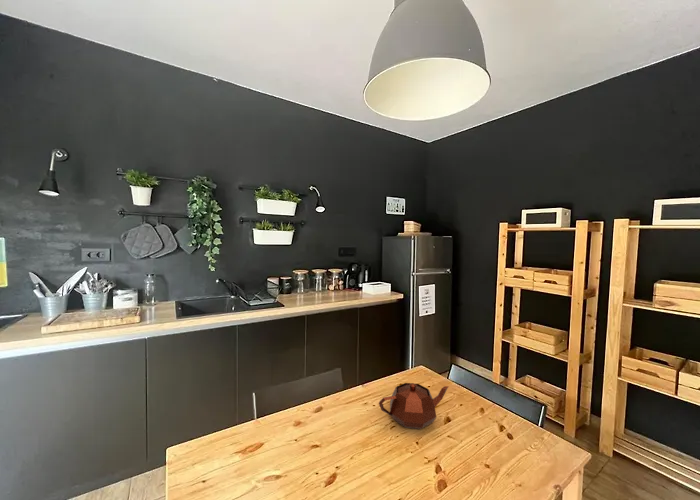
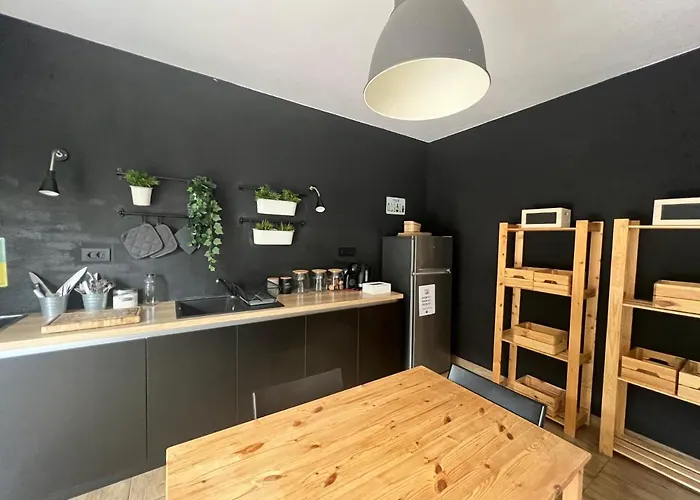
- teapot (414, 401)
